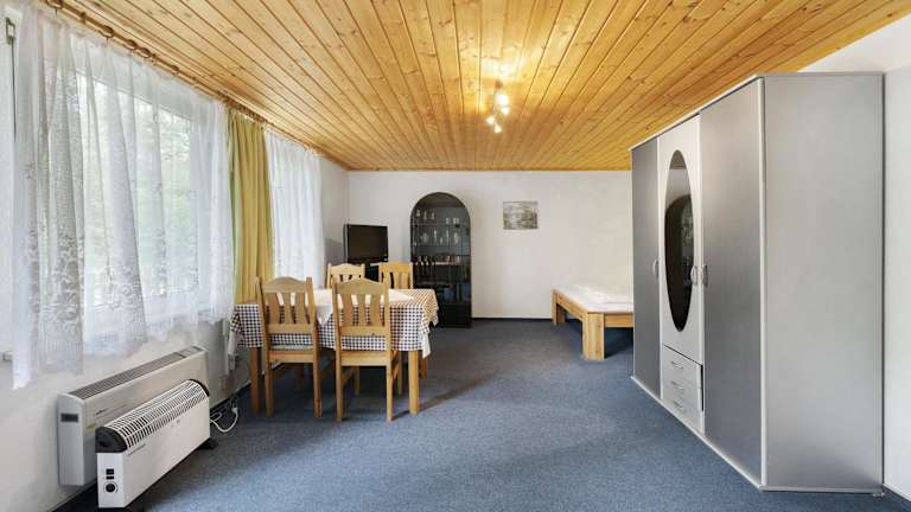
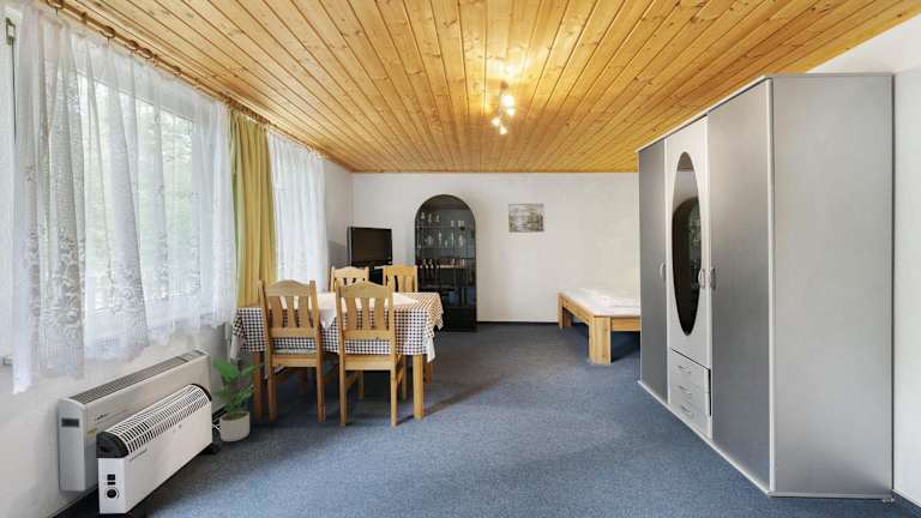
+ potted plant (235, 399)
